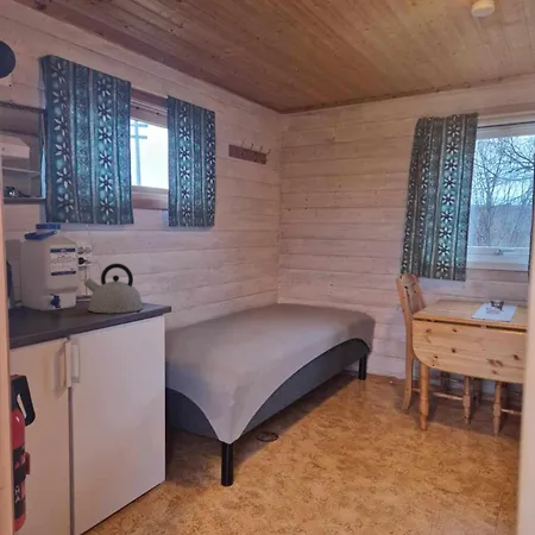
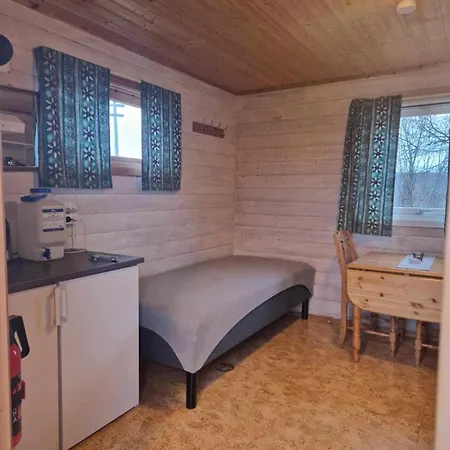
- kettle (113, 285)
